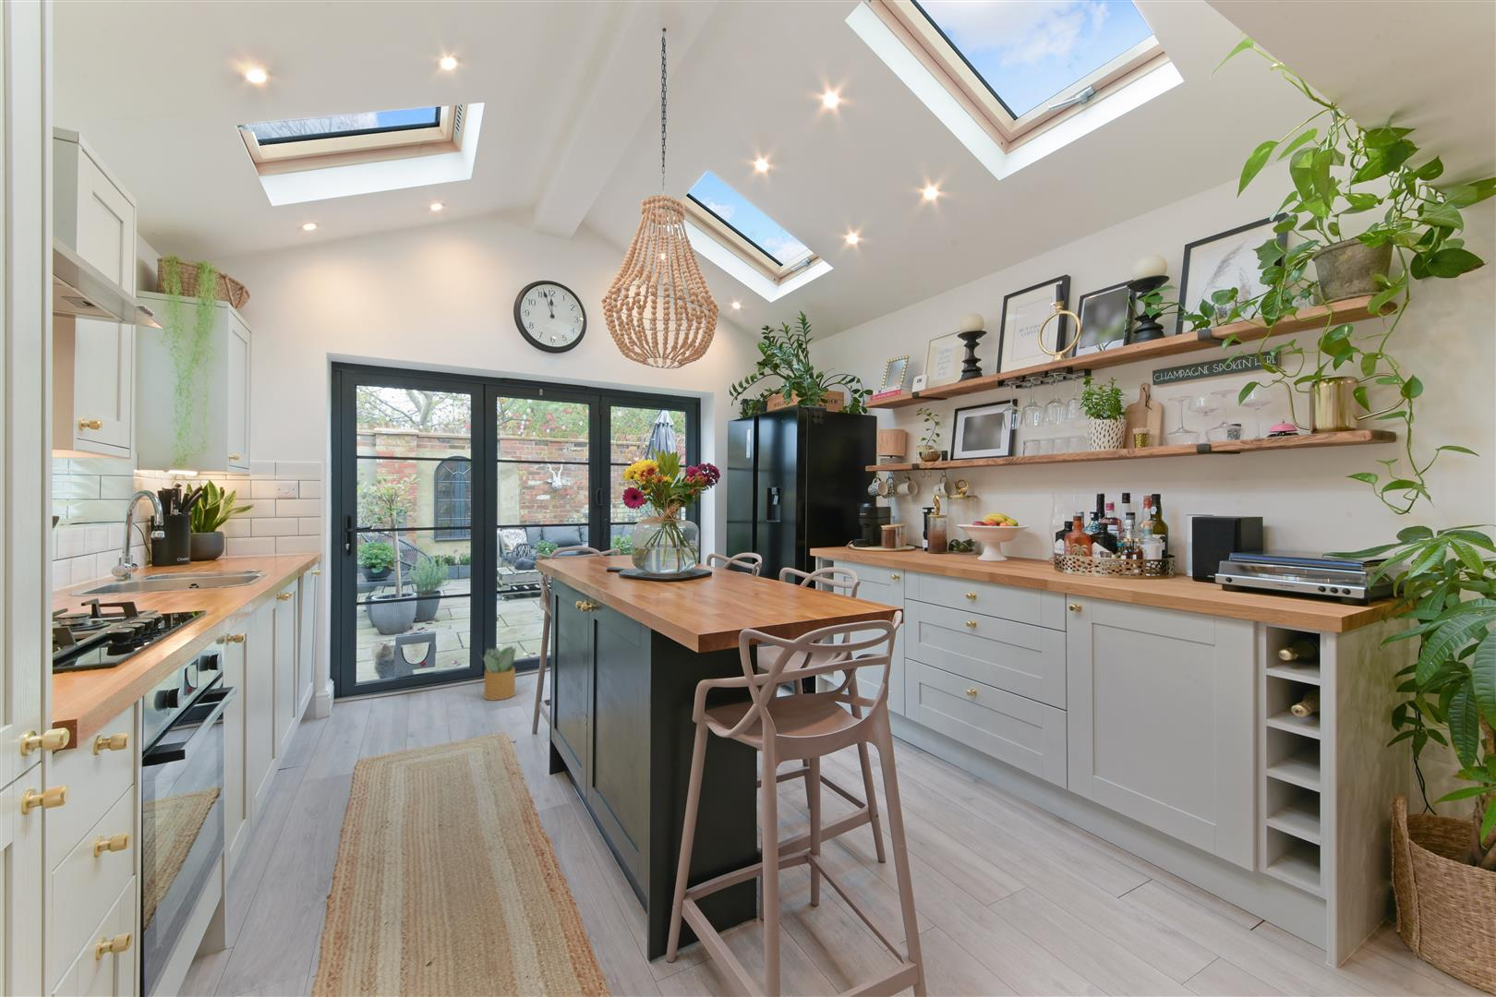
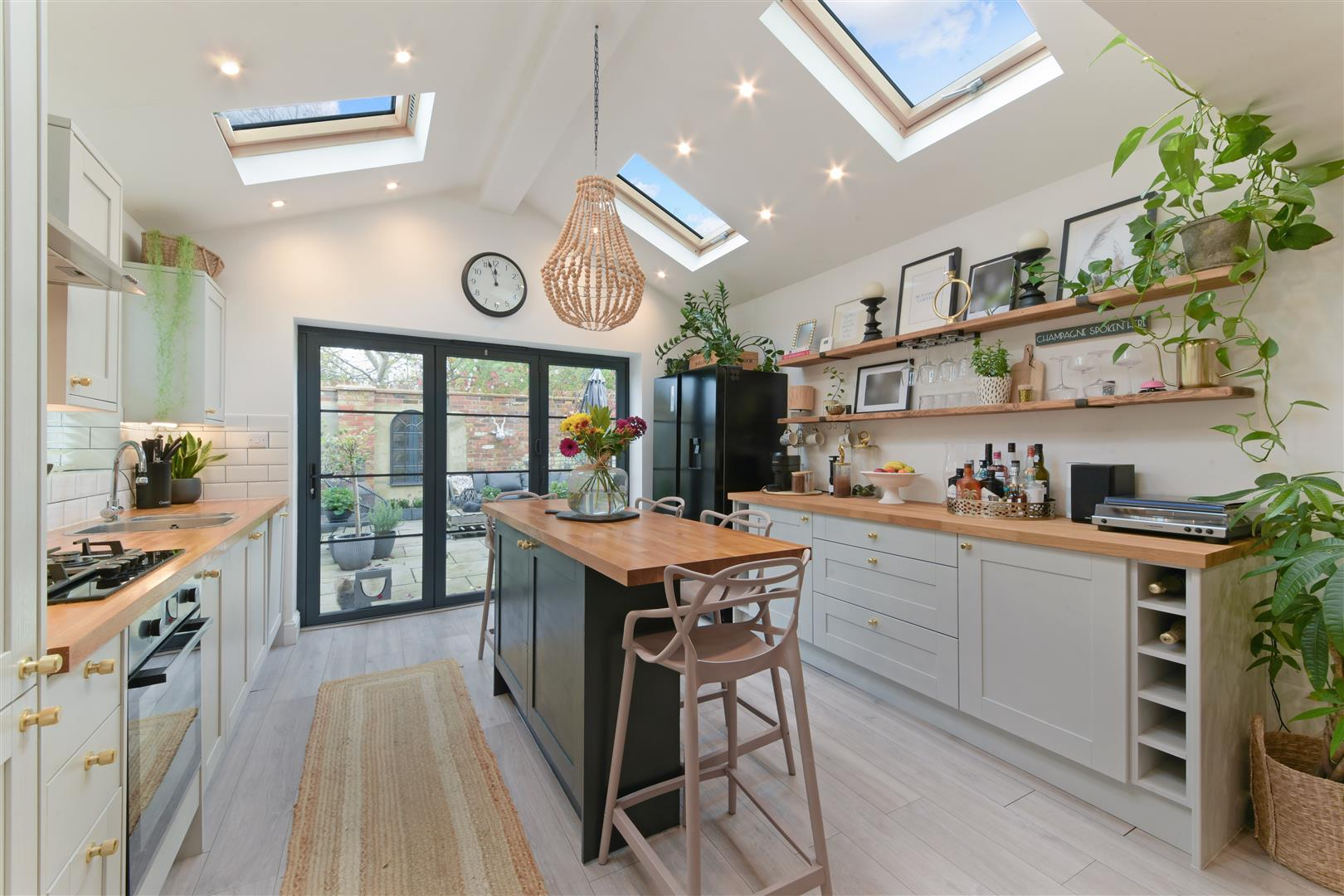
- potted plant (496, 672)
